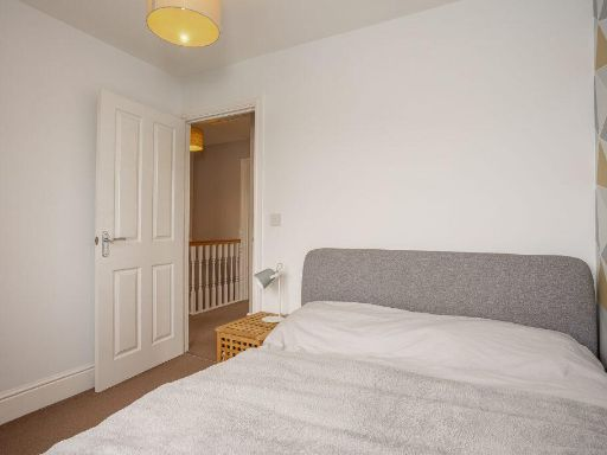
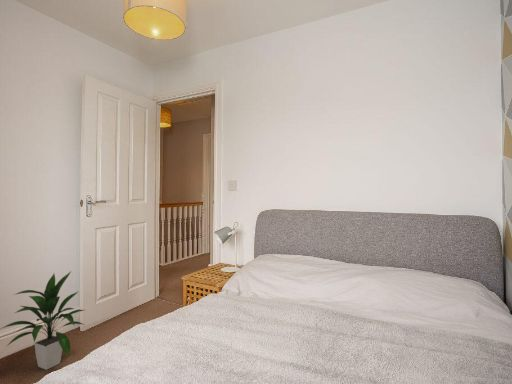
+ indoor plant (49, 320)
